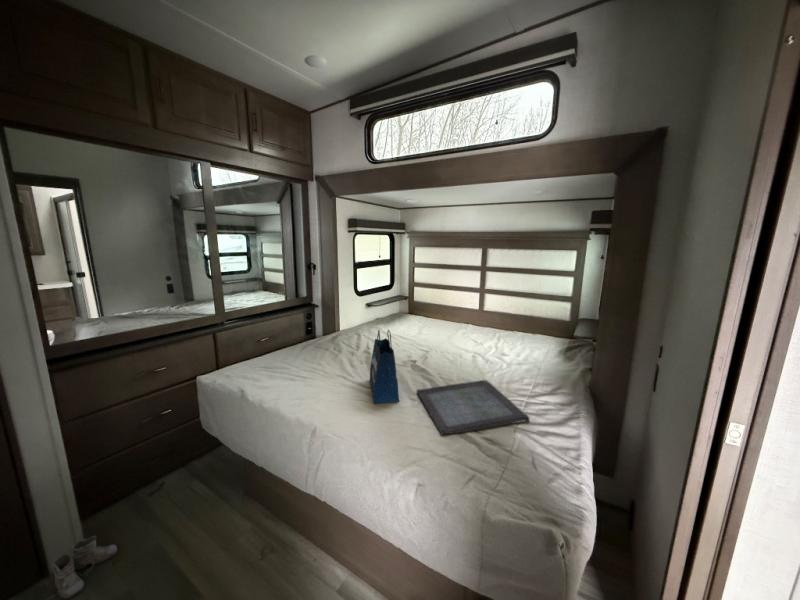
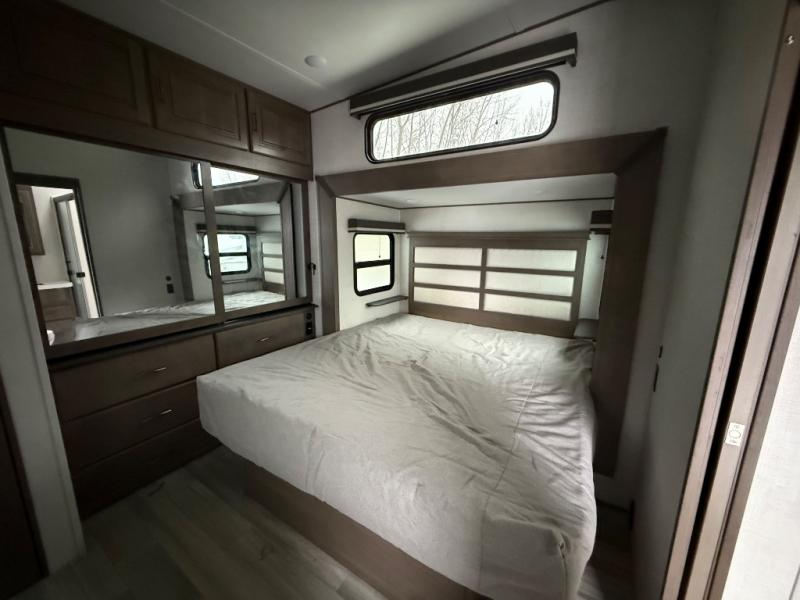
- tote bag (383, 360)
- serving tray (467, 403)
- boots (80, 563)
